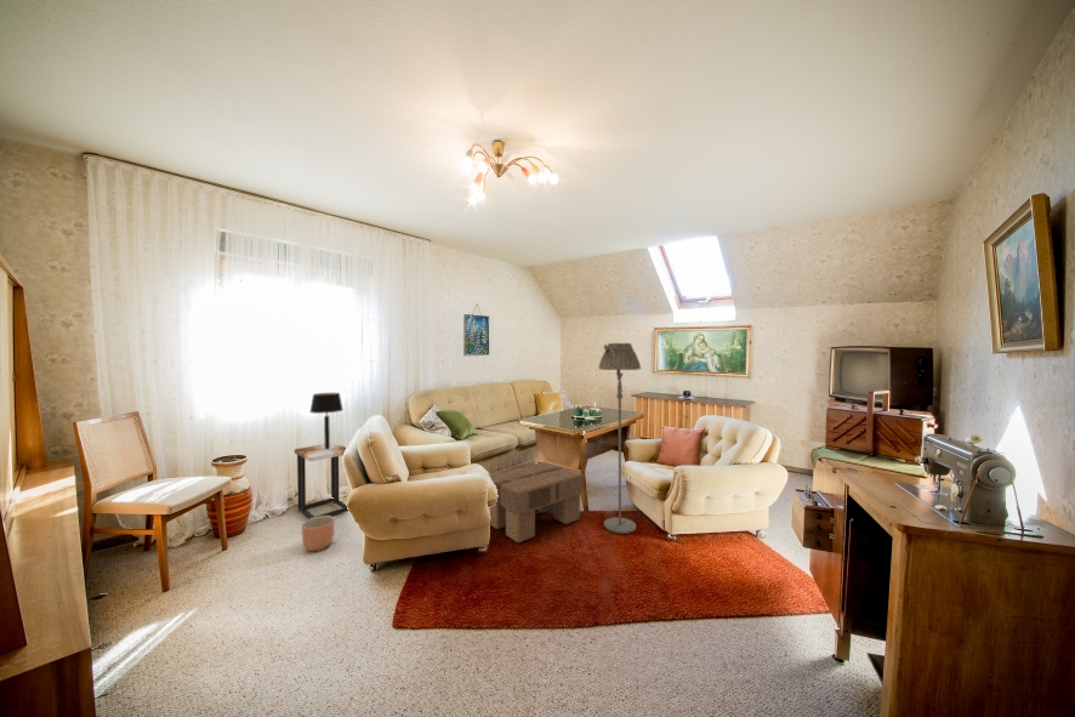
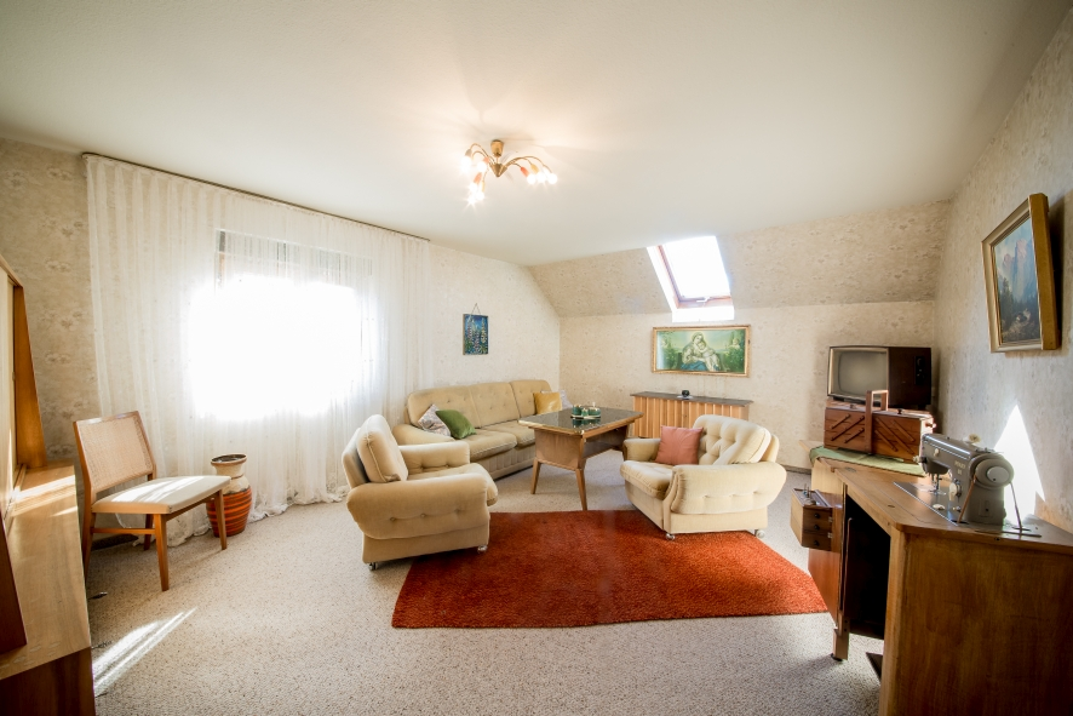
- table lamp (326, 421)
- footstool (533, 497)
- side table (331, 479)
- floor lamp (619, 434)
- planter (318, 534)
